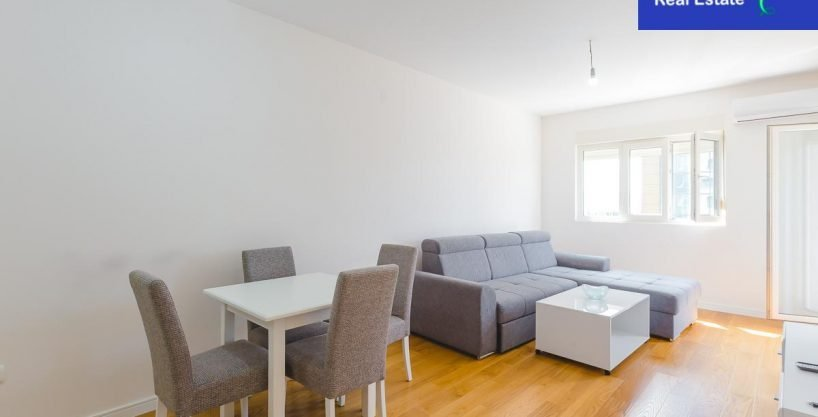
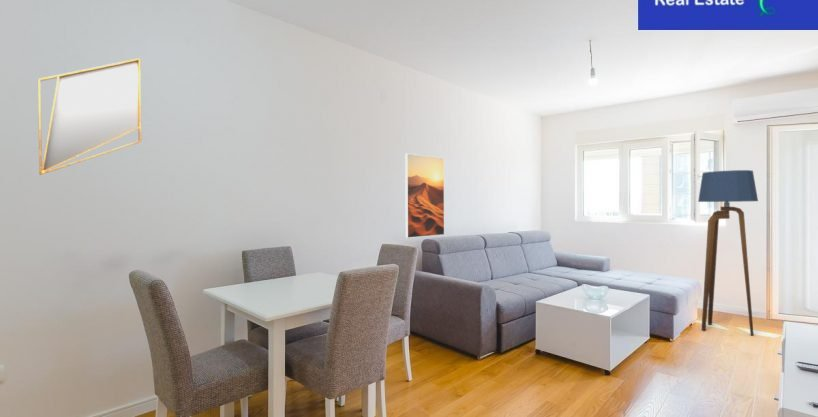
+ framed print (425, 196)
+ floor lamp (716, 251)
+ home mirror (93, 112)
